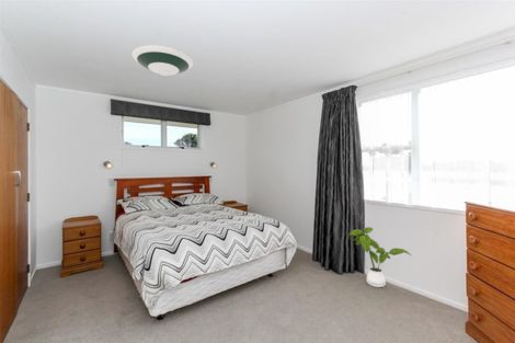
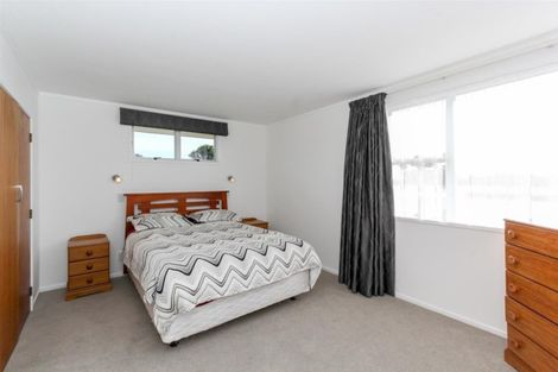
- house plant (373, 256)
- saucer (163, 66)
